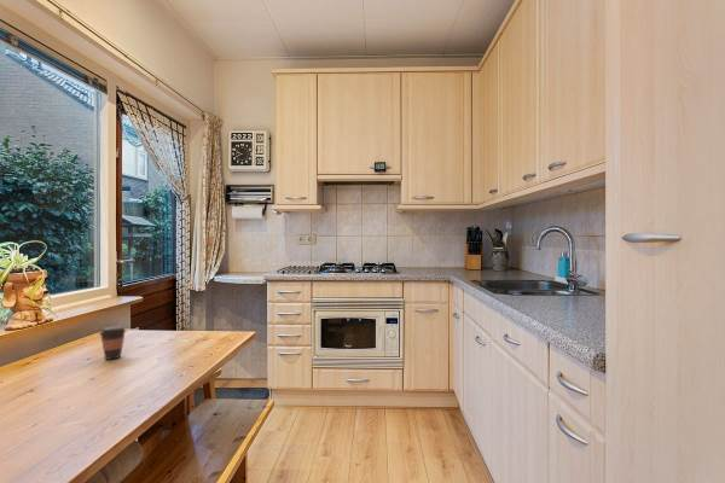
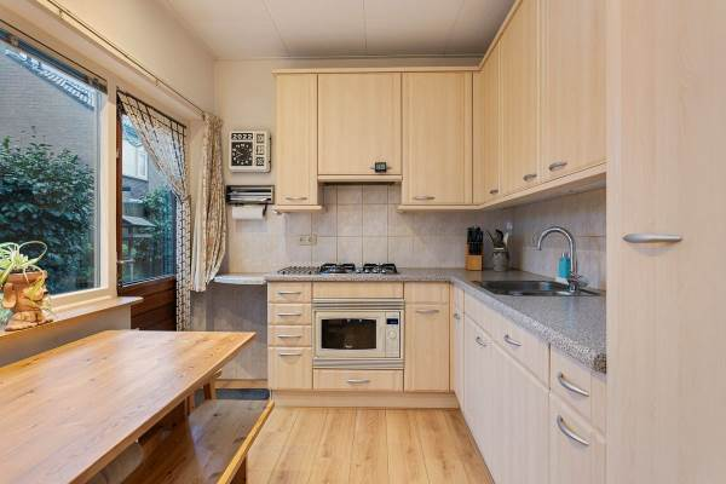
- coffee cup (112, 342)
